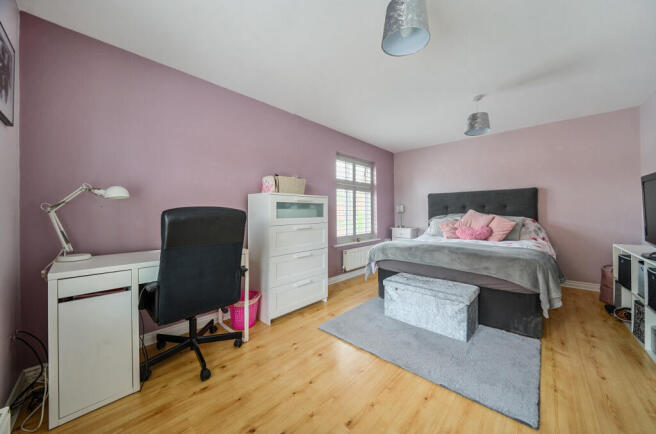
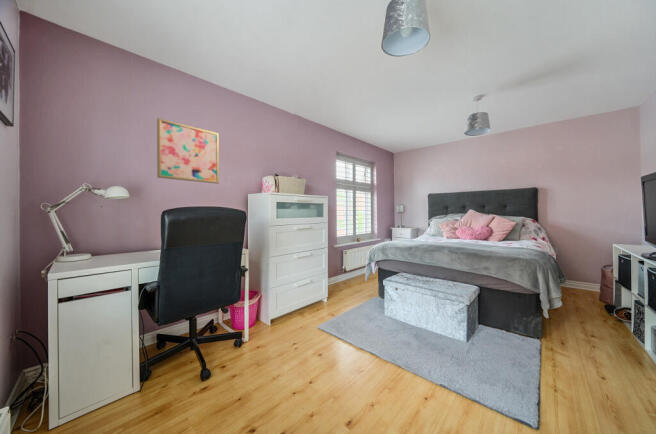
+ wall art (190, 153)
